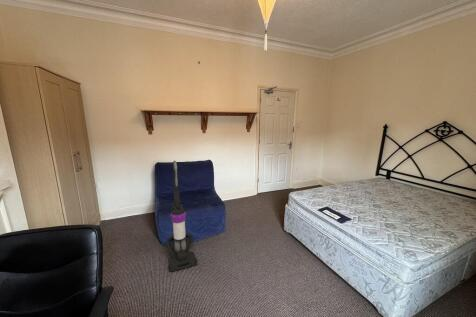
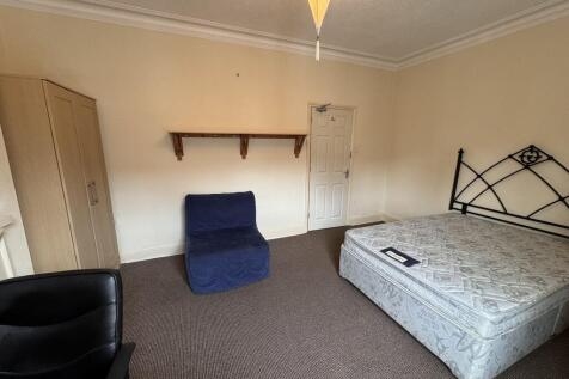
- vacuum cleaner (178, 212)
